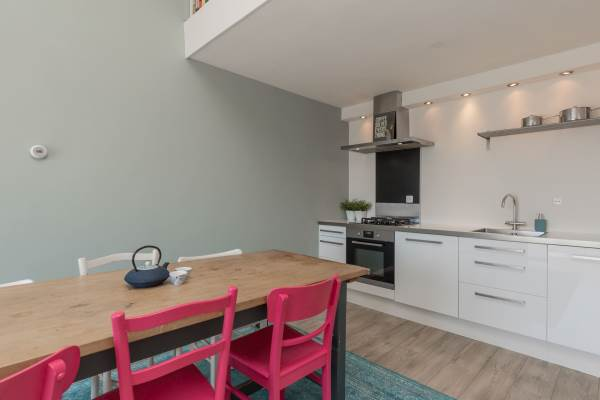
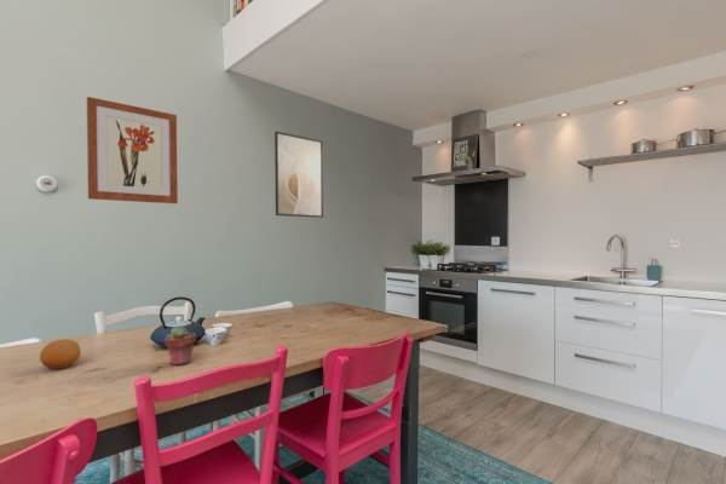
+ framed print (300, 175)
+ potted succulent (180, 344)
+ wall art (134, 154)
+ fruit (60, 353)
